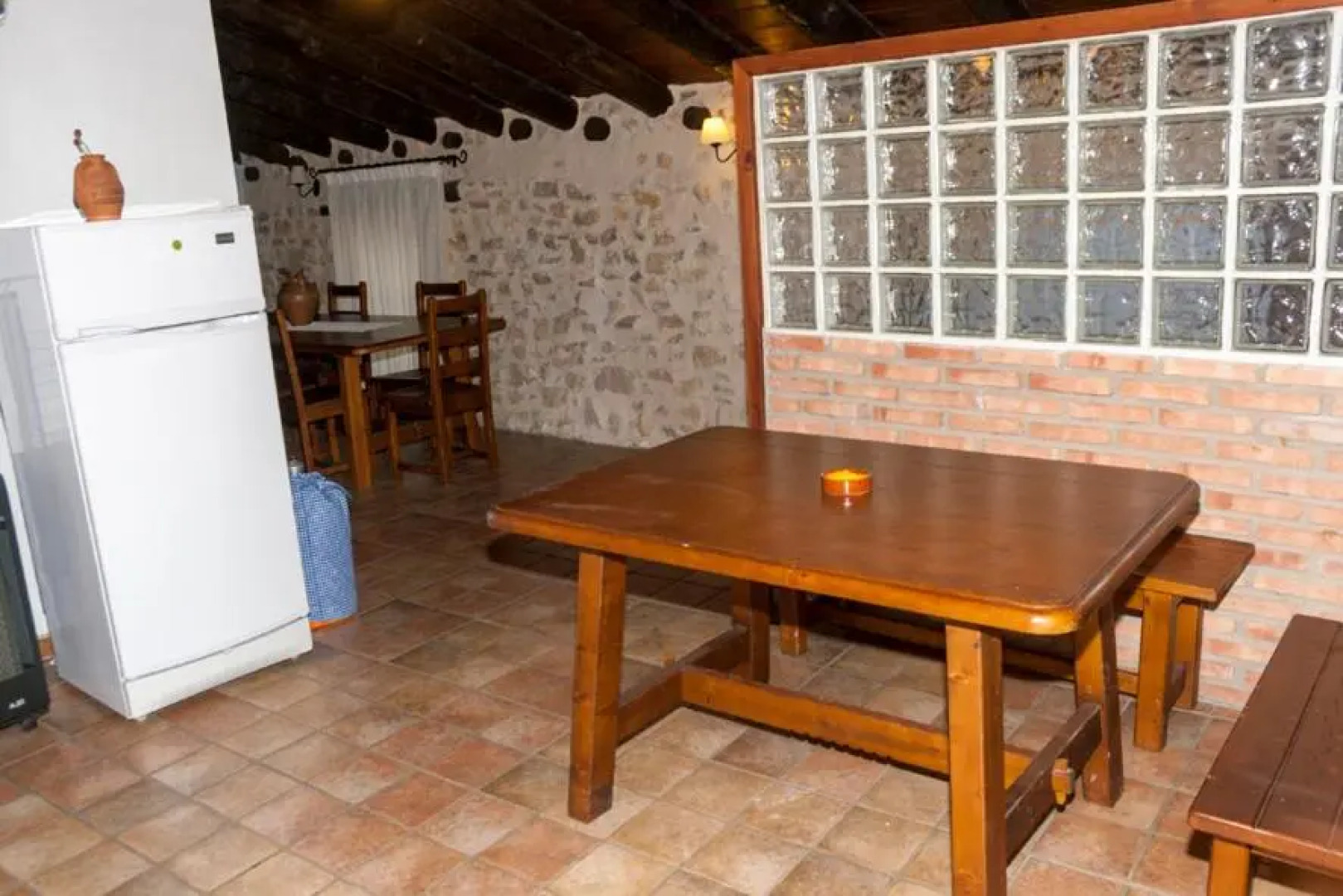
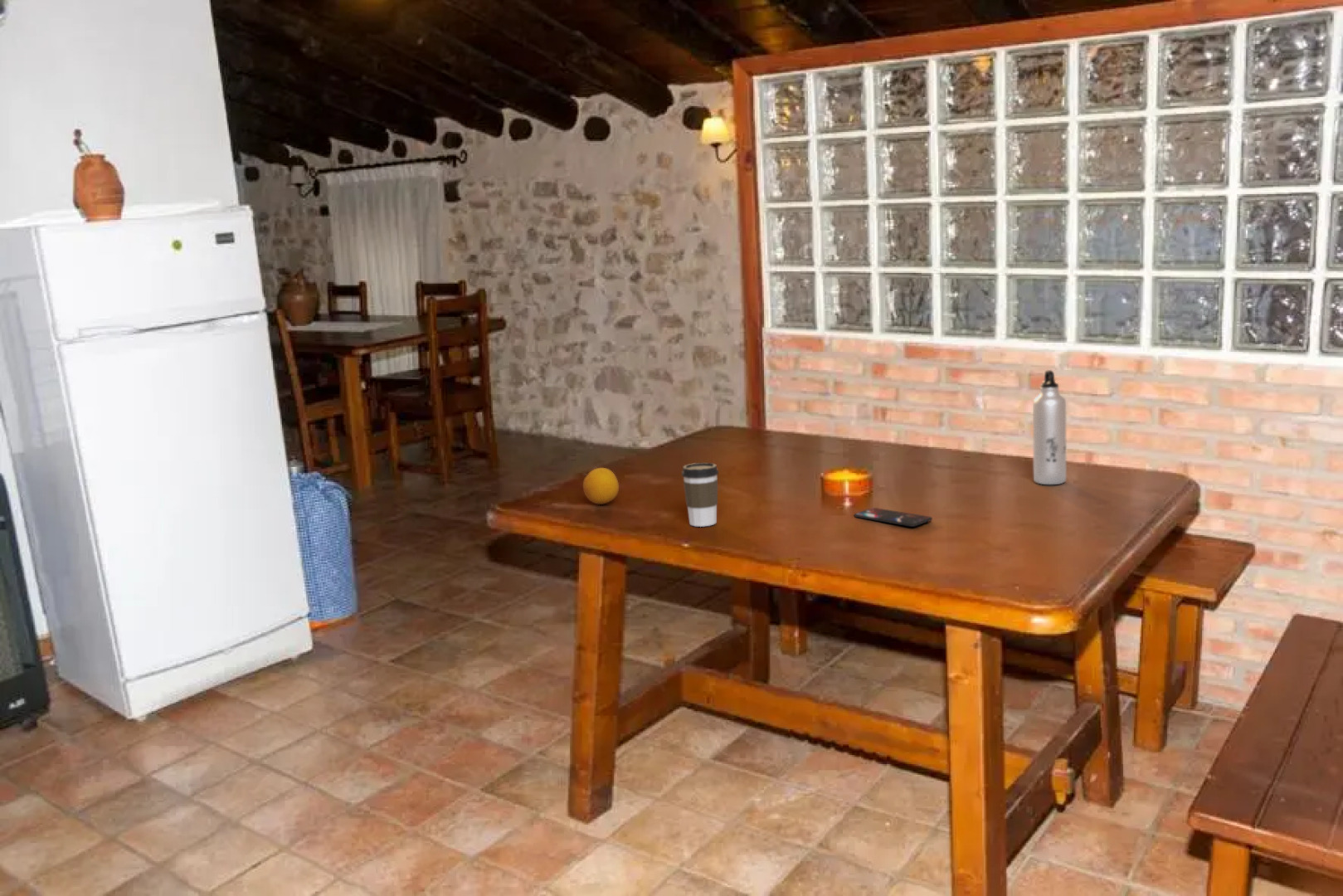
+ smartphone (893, 517)
+ fruit (601, 485)
+ water bottle (1049, 426)
+ coffee cup (701, 494)
